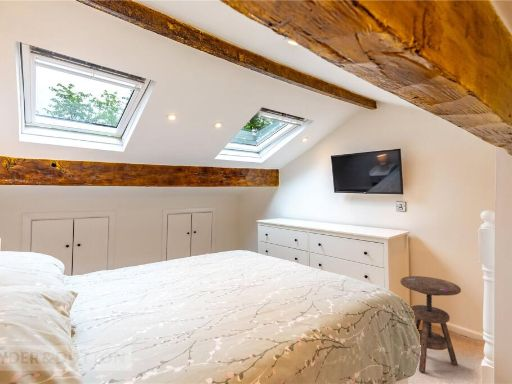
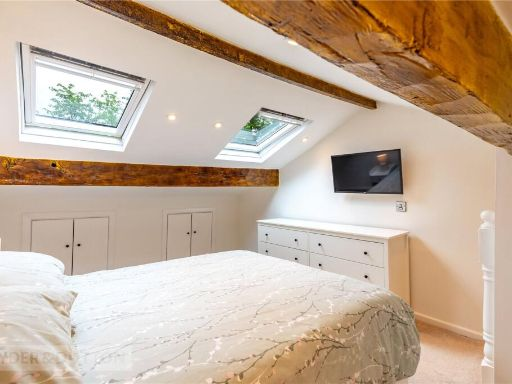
- side table (428, 321)
